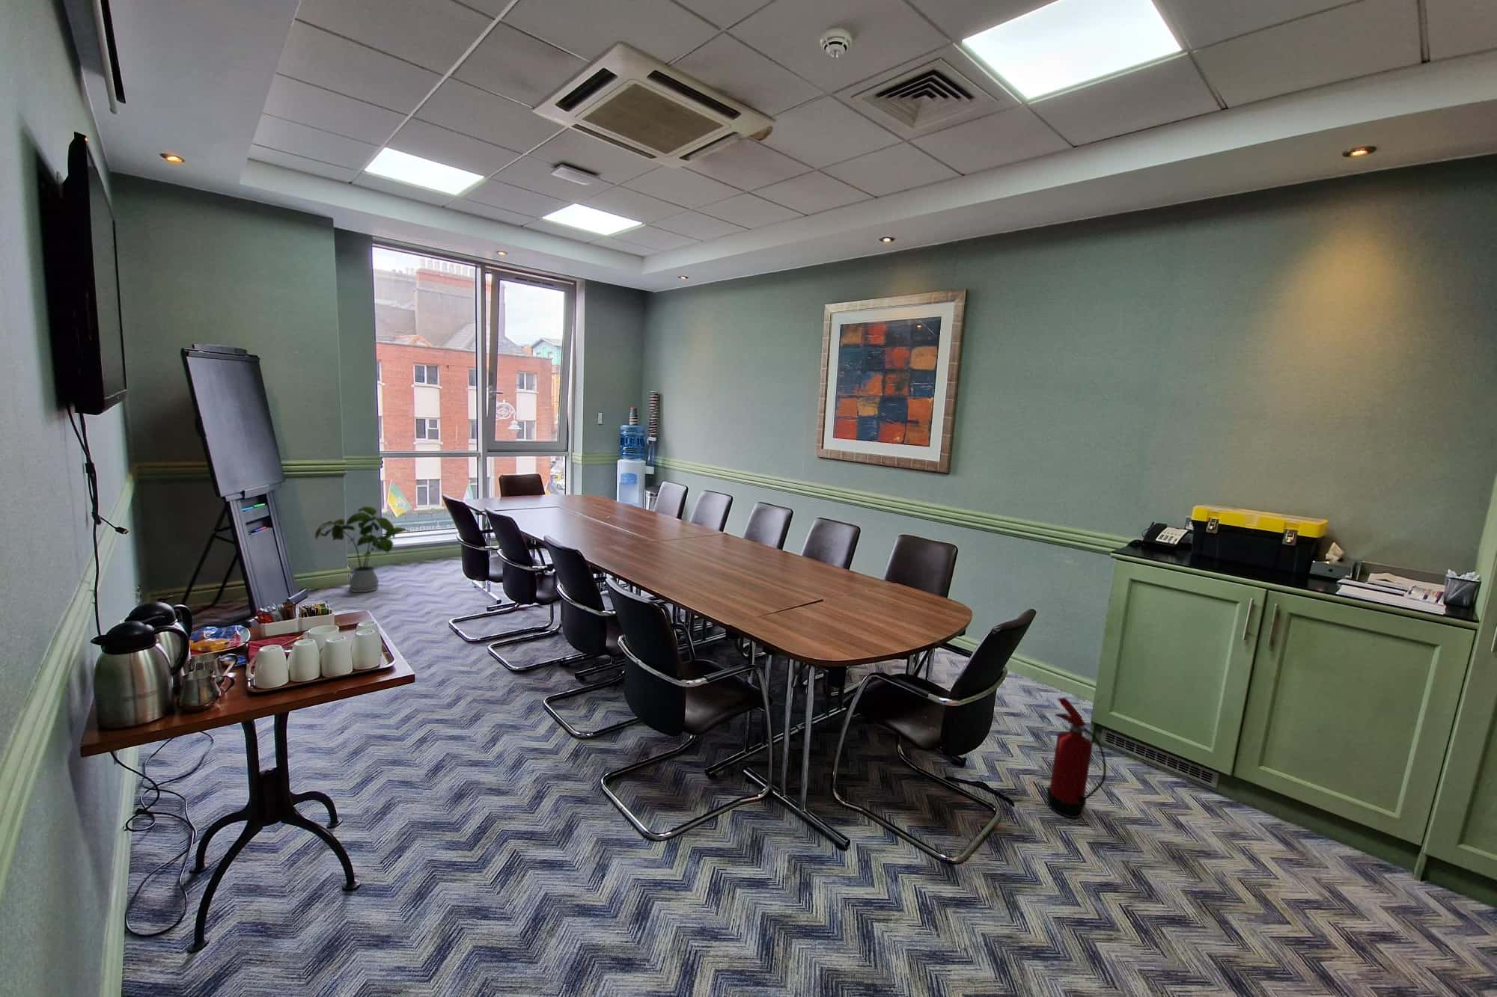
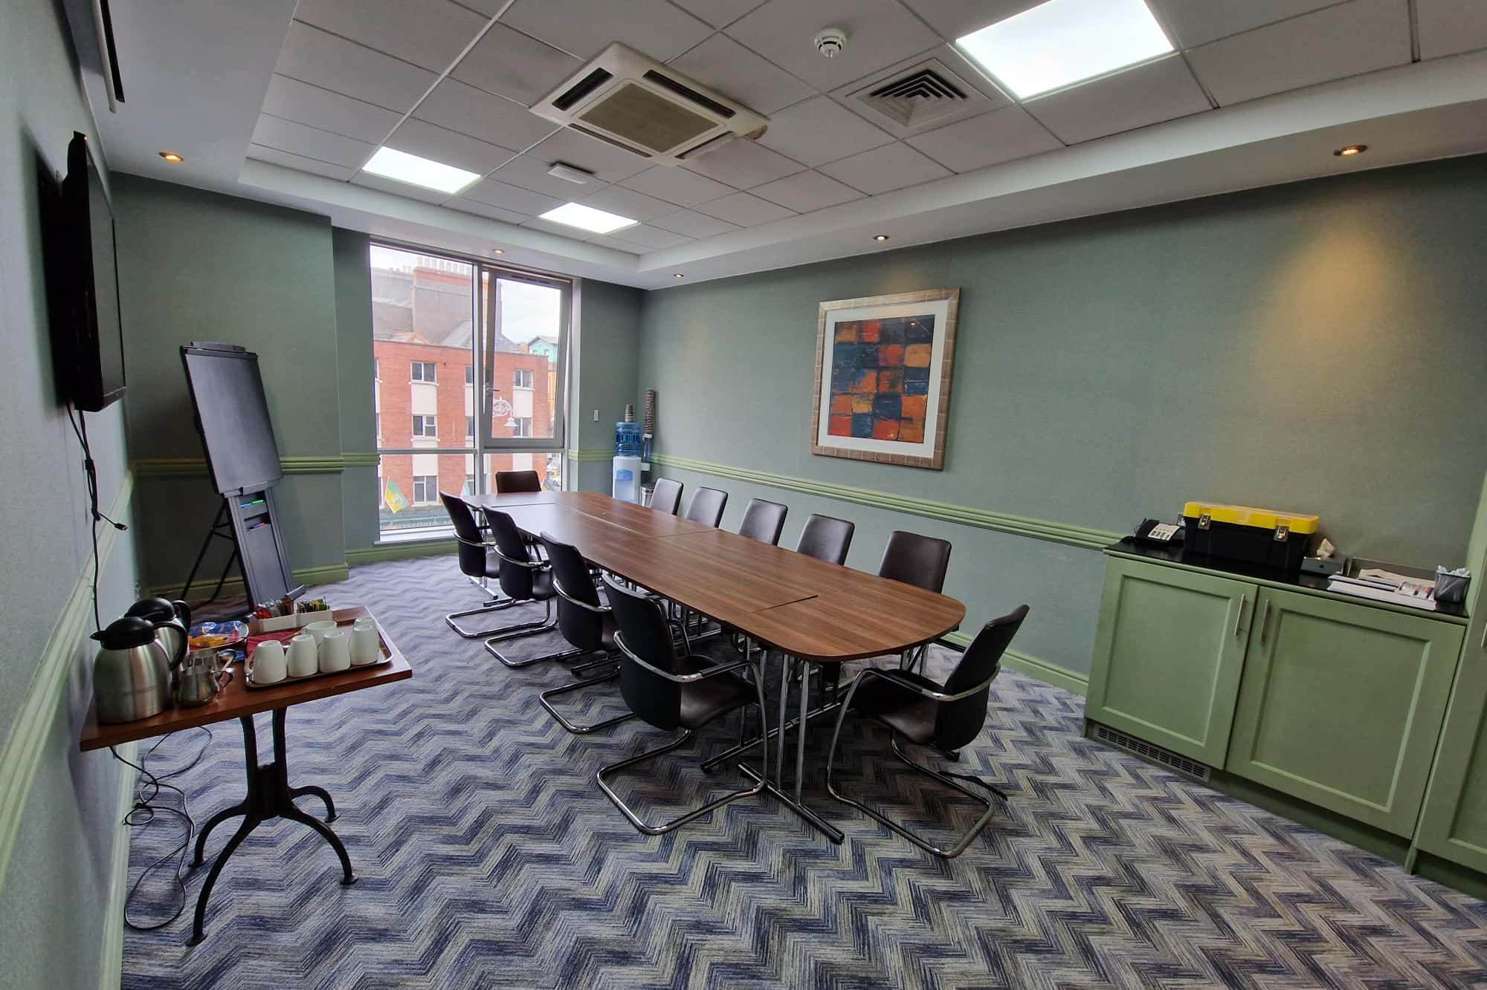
- house plant (372, 549)
- fire extinguisher (1075, 761)
